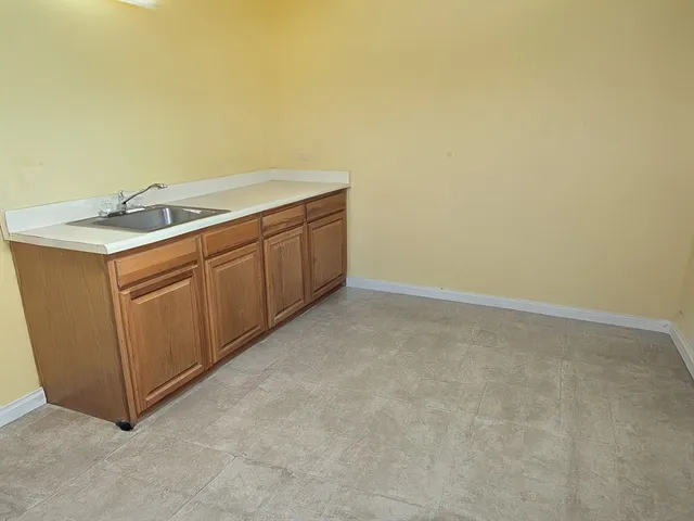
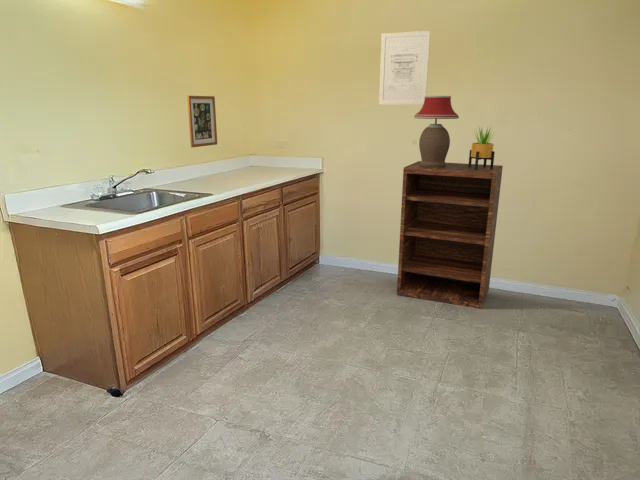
+ wall art (403, 69)
+ shelving unit (448, 231)
+ table lamp (435, 131)
+ wall art (203, 121)
+ potted plant (482, 146)
